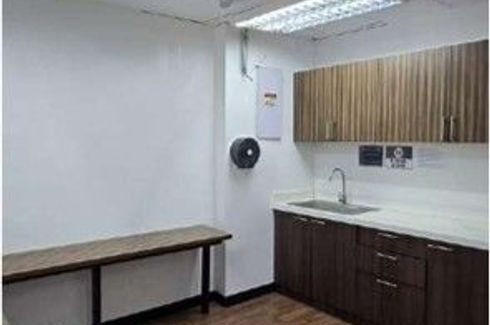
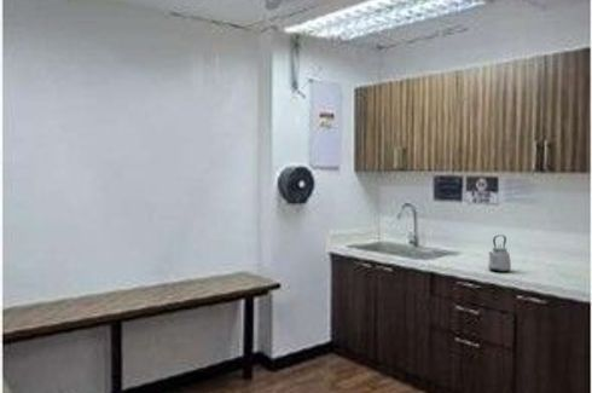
+ kettle (497, 253)
